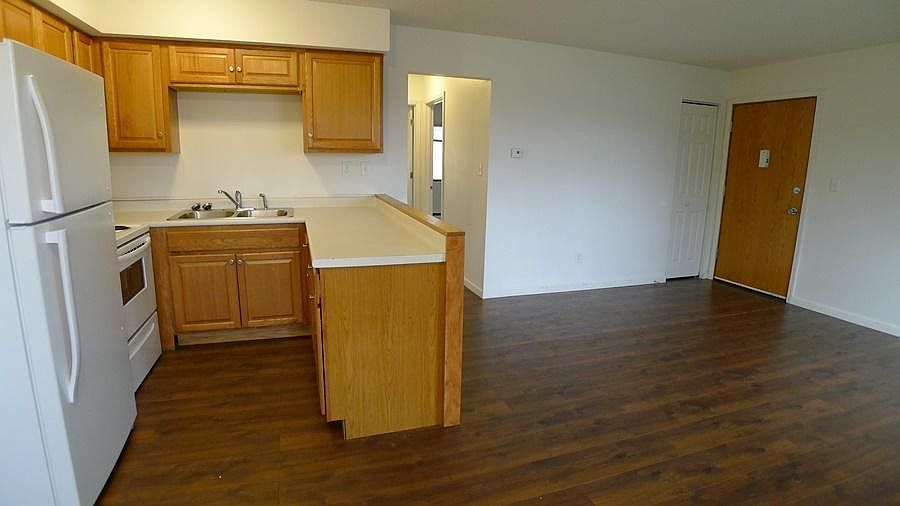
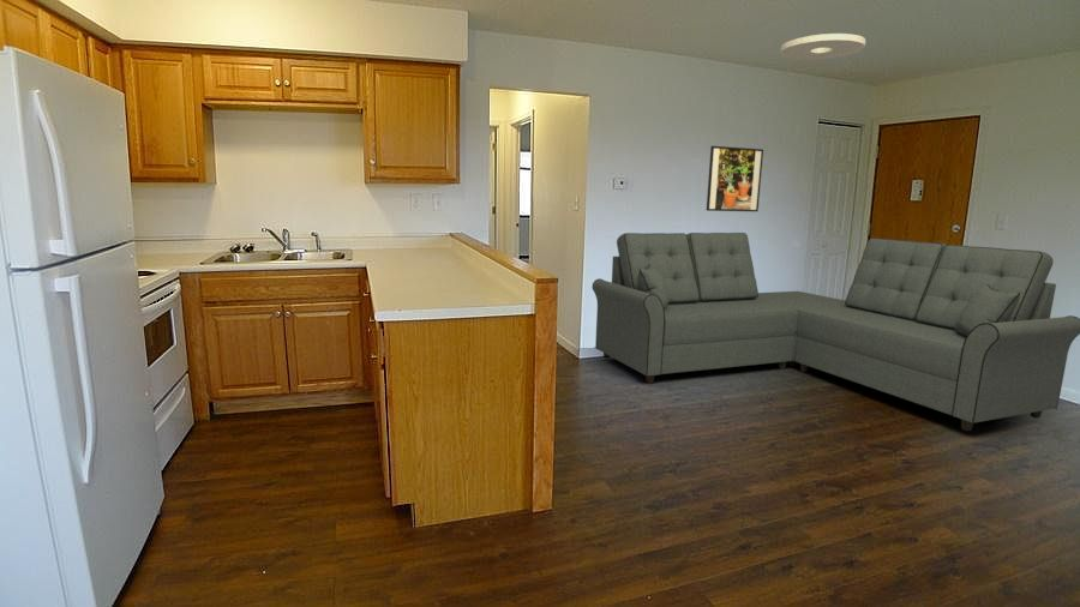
+ sofa (799, 314)
+ ceiling light (821, 47)
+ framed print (734, 179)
